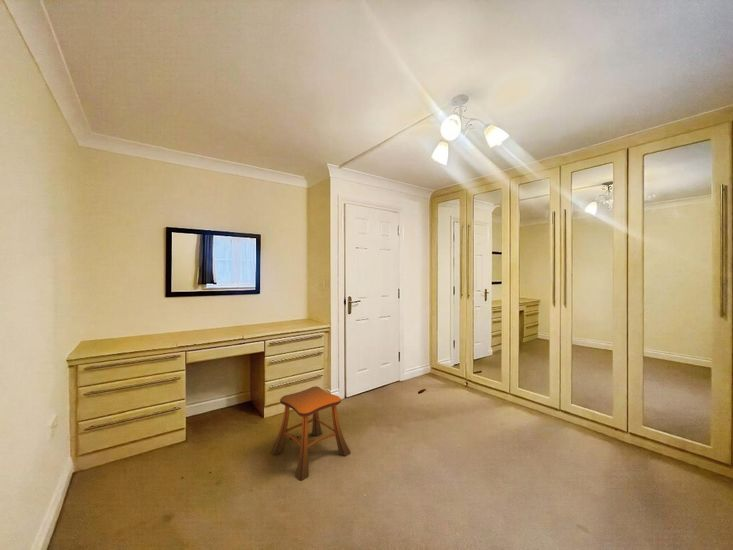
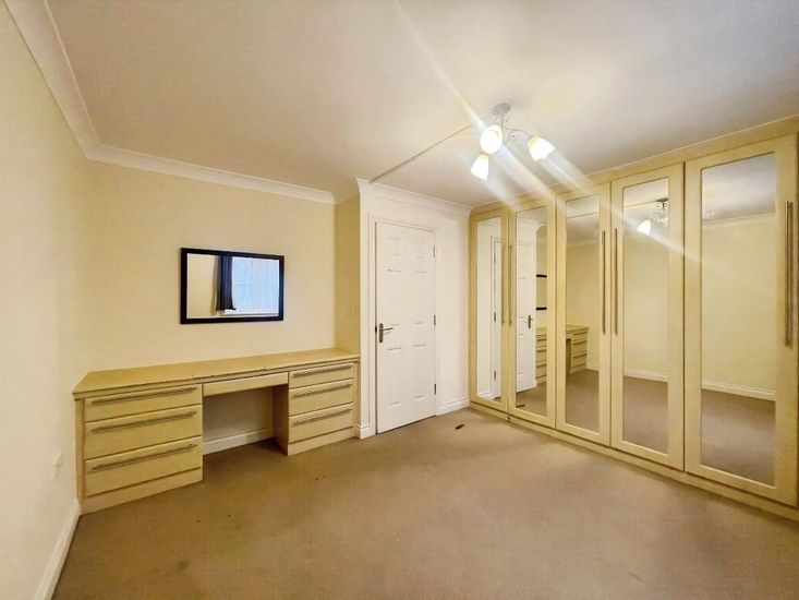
- stool (309, 422)
